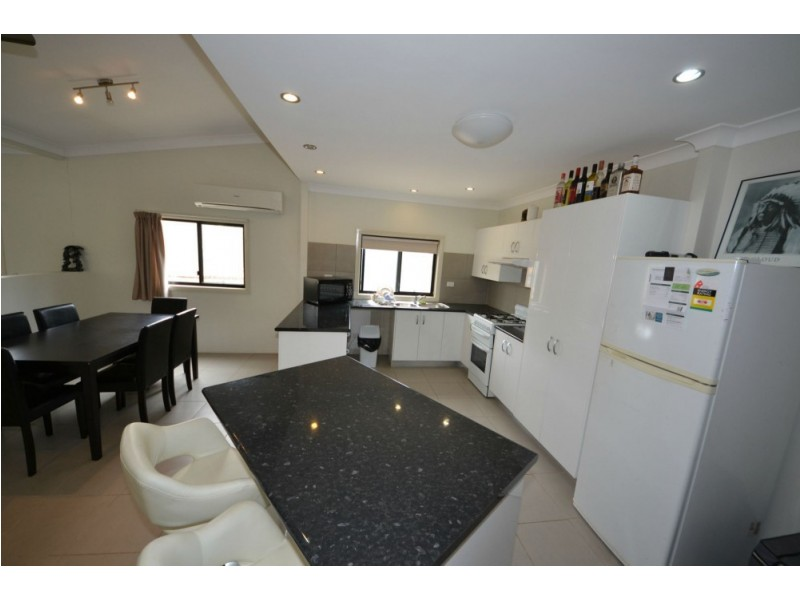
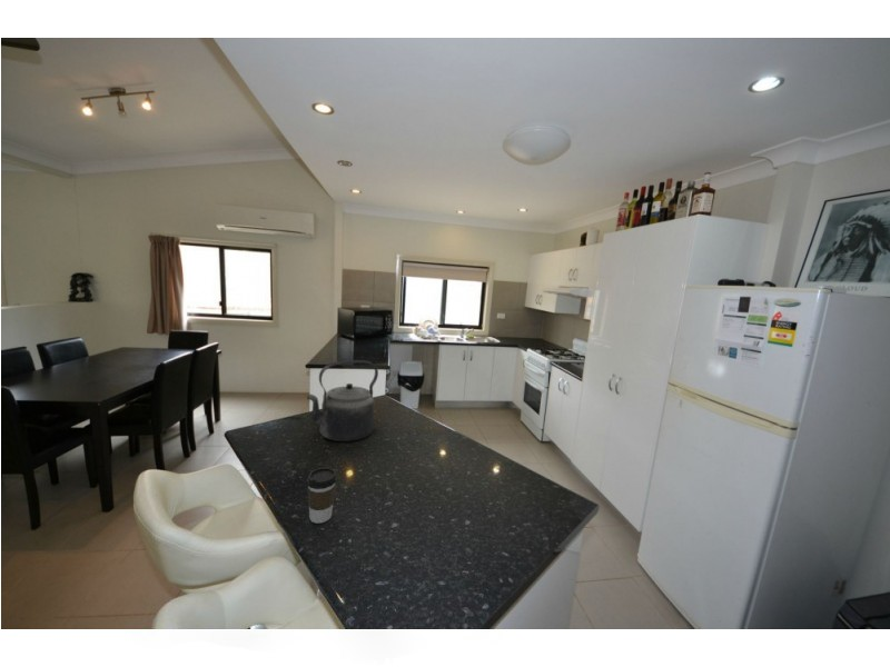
+ kettle (343, 397)
+ coffee cup (322, 495)
